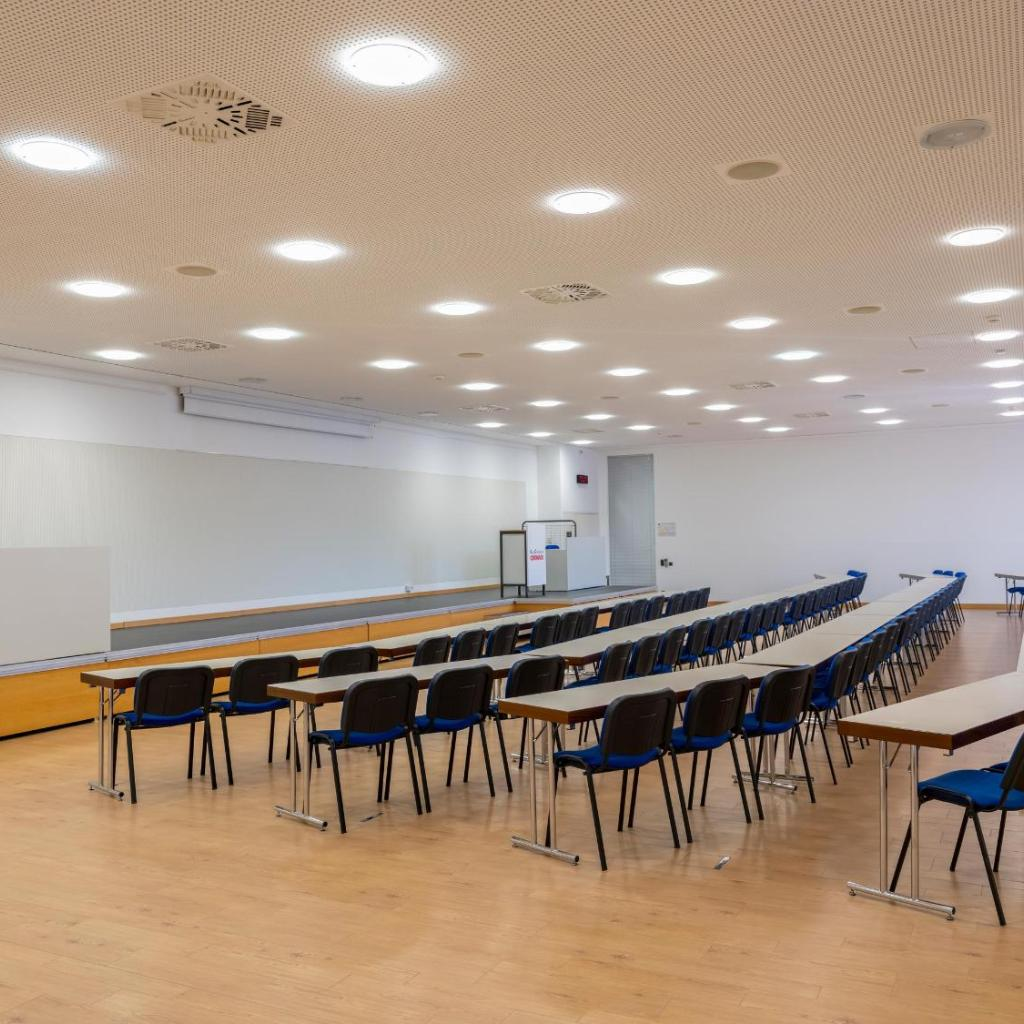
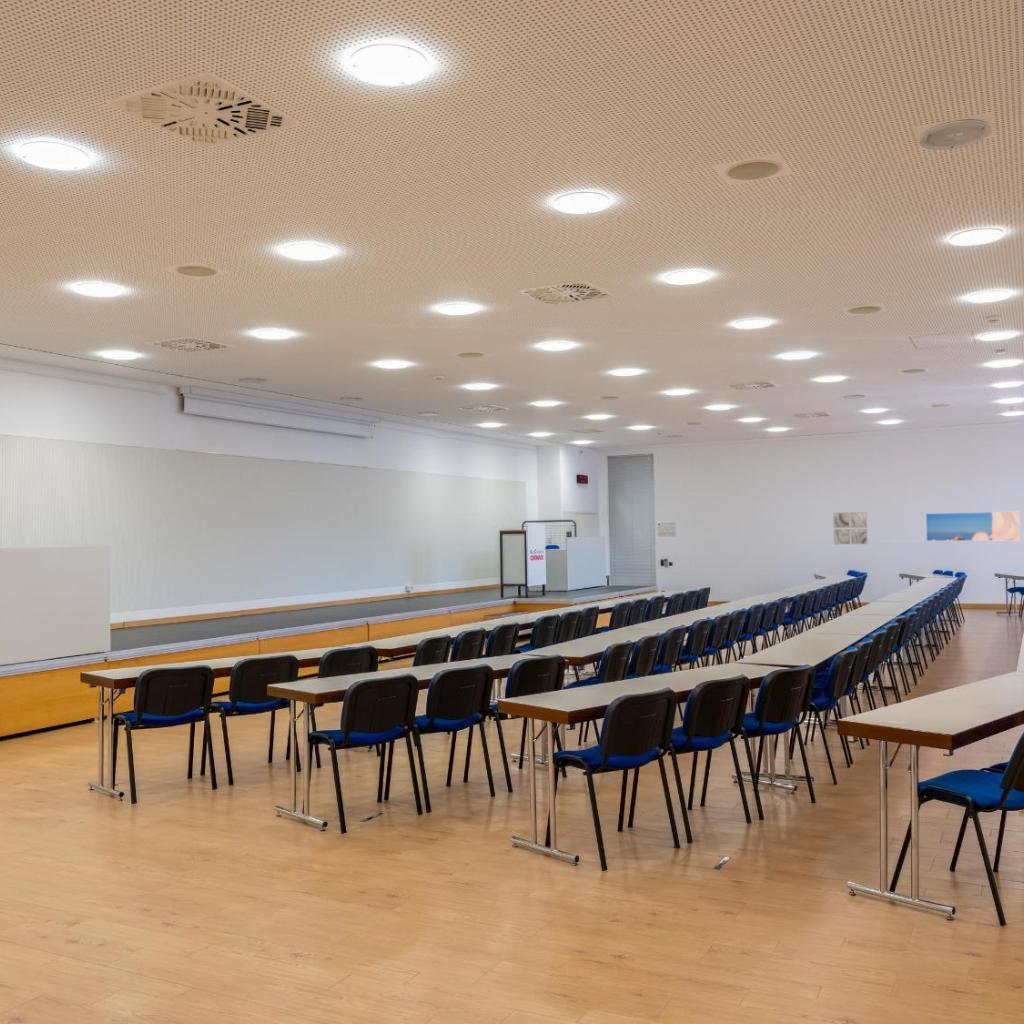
+ wall art (849, 527)
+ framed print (971, 526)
